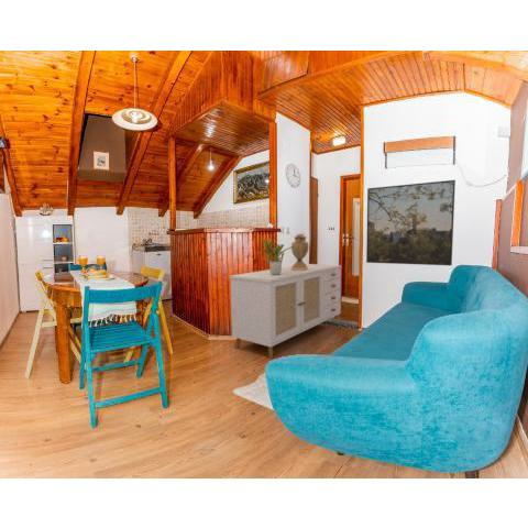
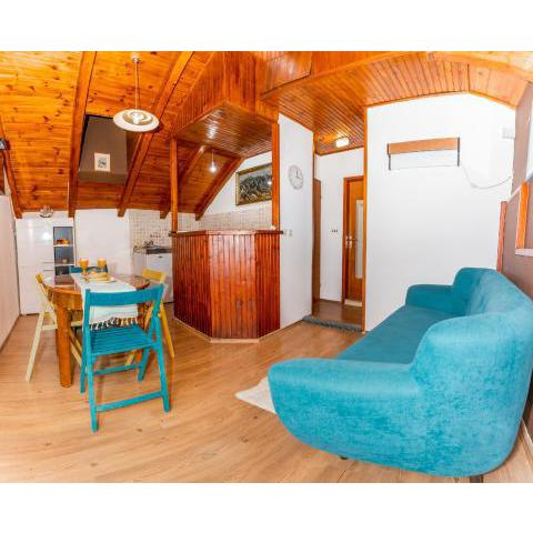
- sideboard (293, 302)
- decorative urn (299, 251)
- potted plant (272, 256)
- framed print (407, 224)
